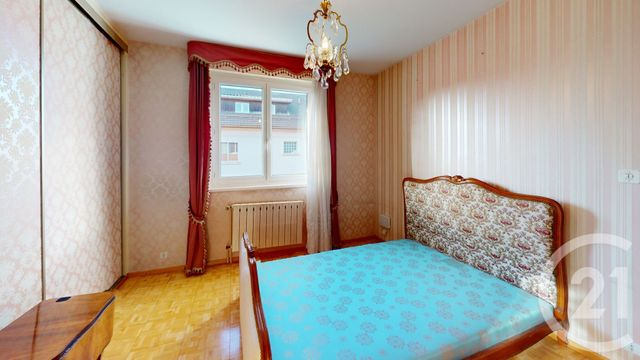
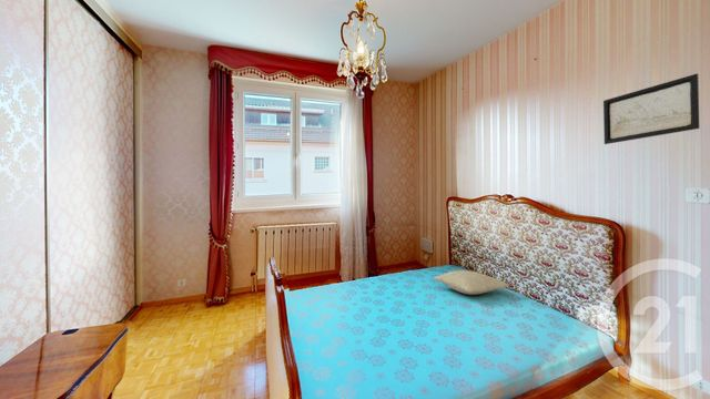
+ wall art (646, 112)
+ pillow (469, 280)
